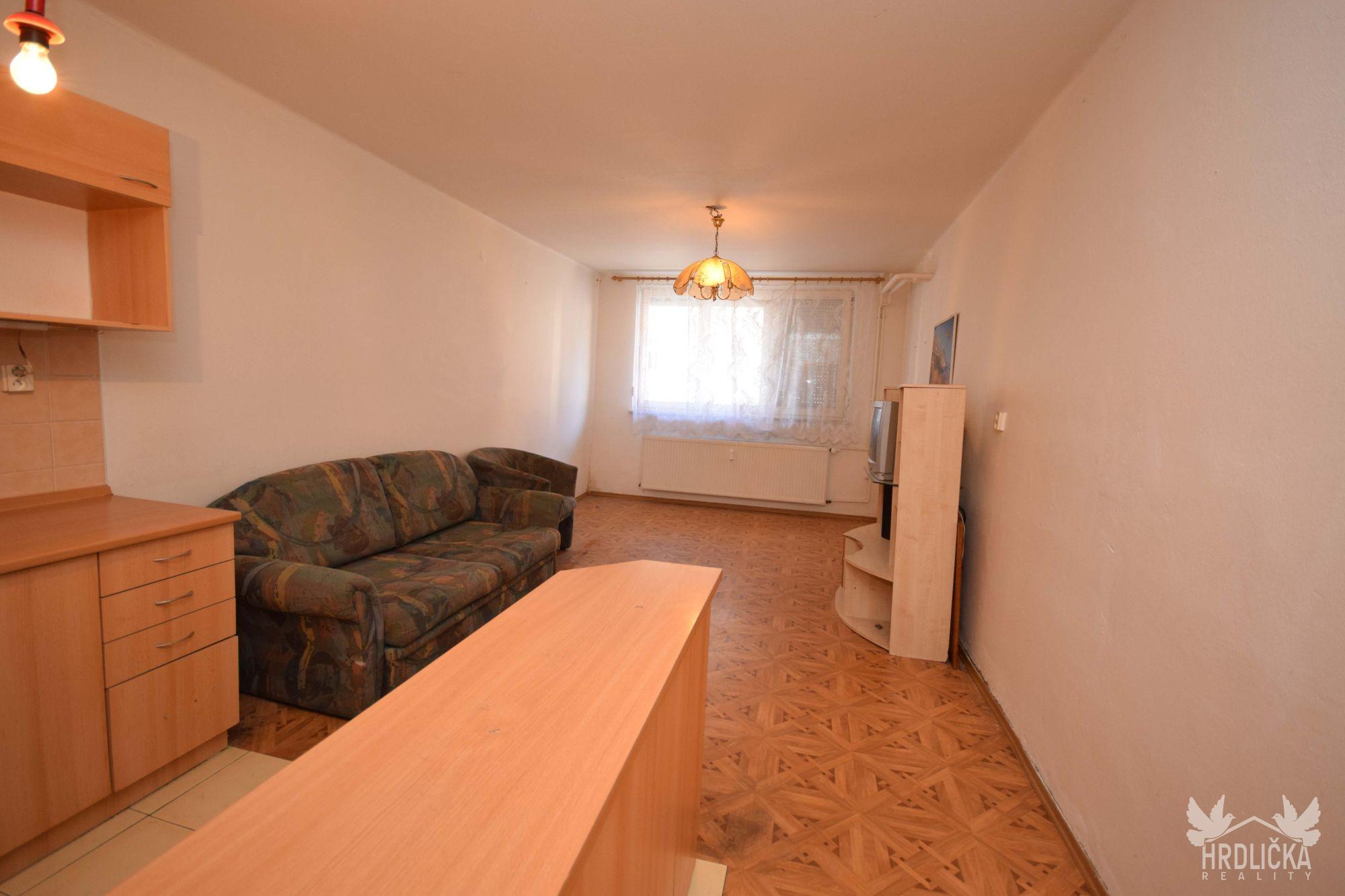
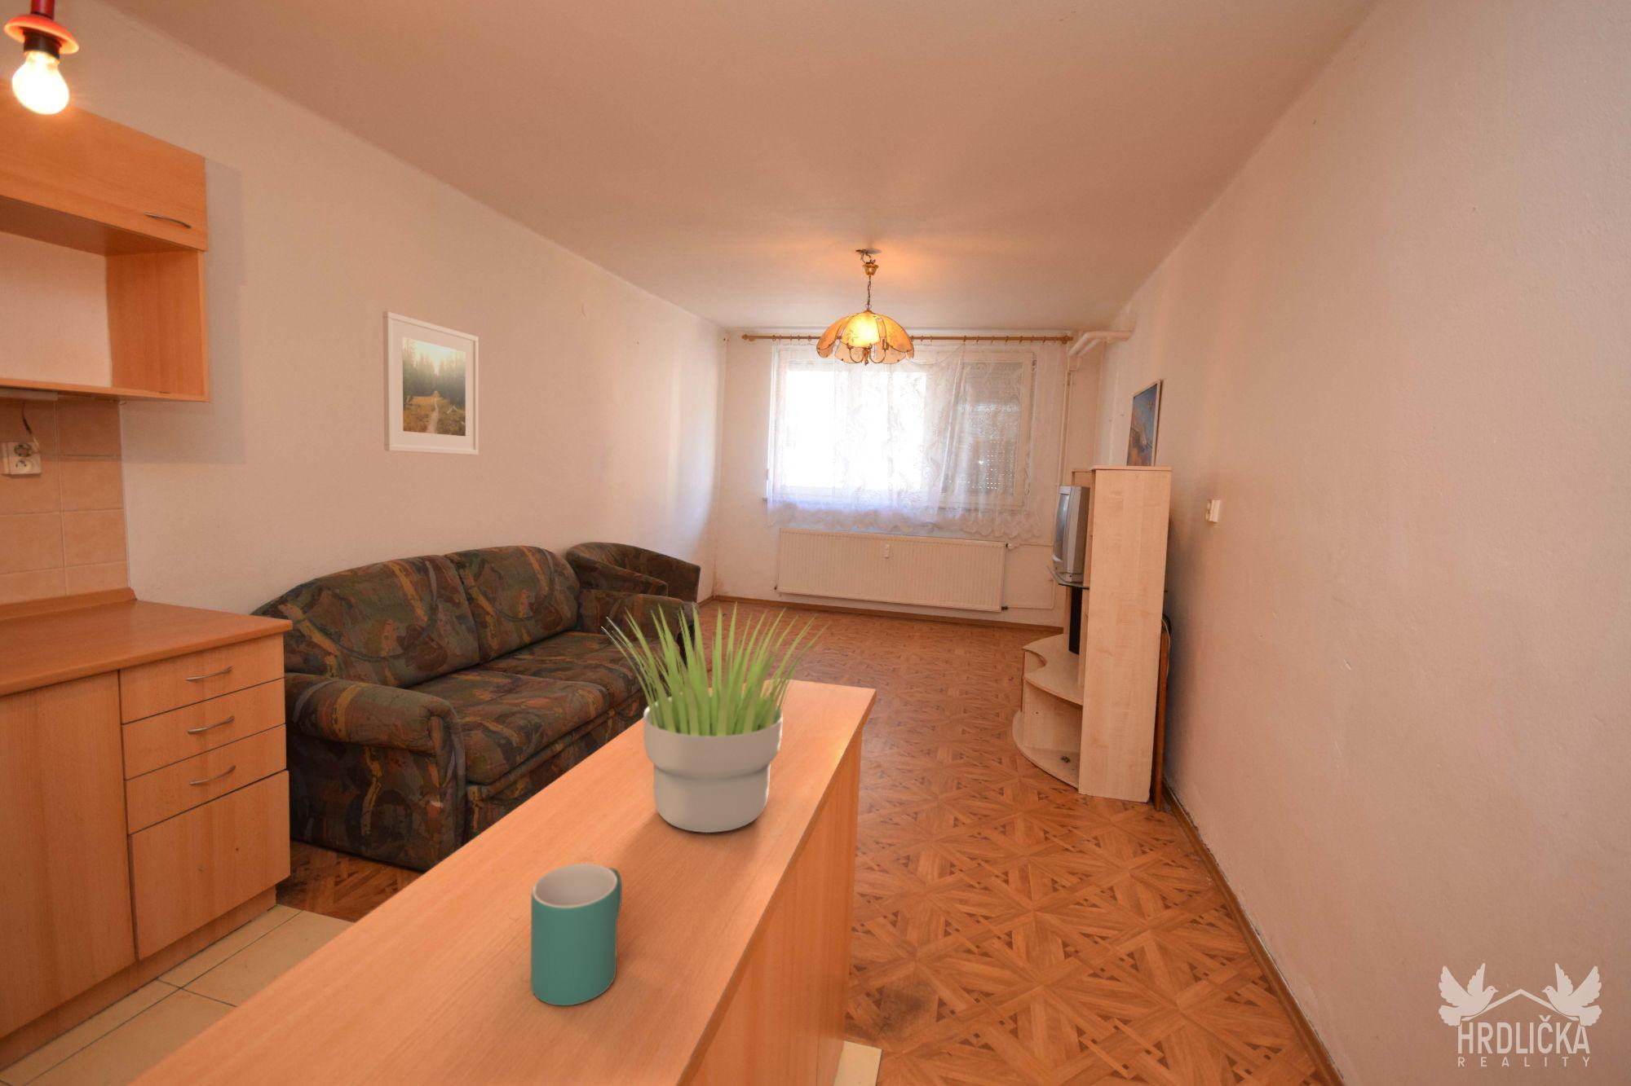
+ mug (586, 921)
+ potted plant (715, 718)
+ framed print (434, 389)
